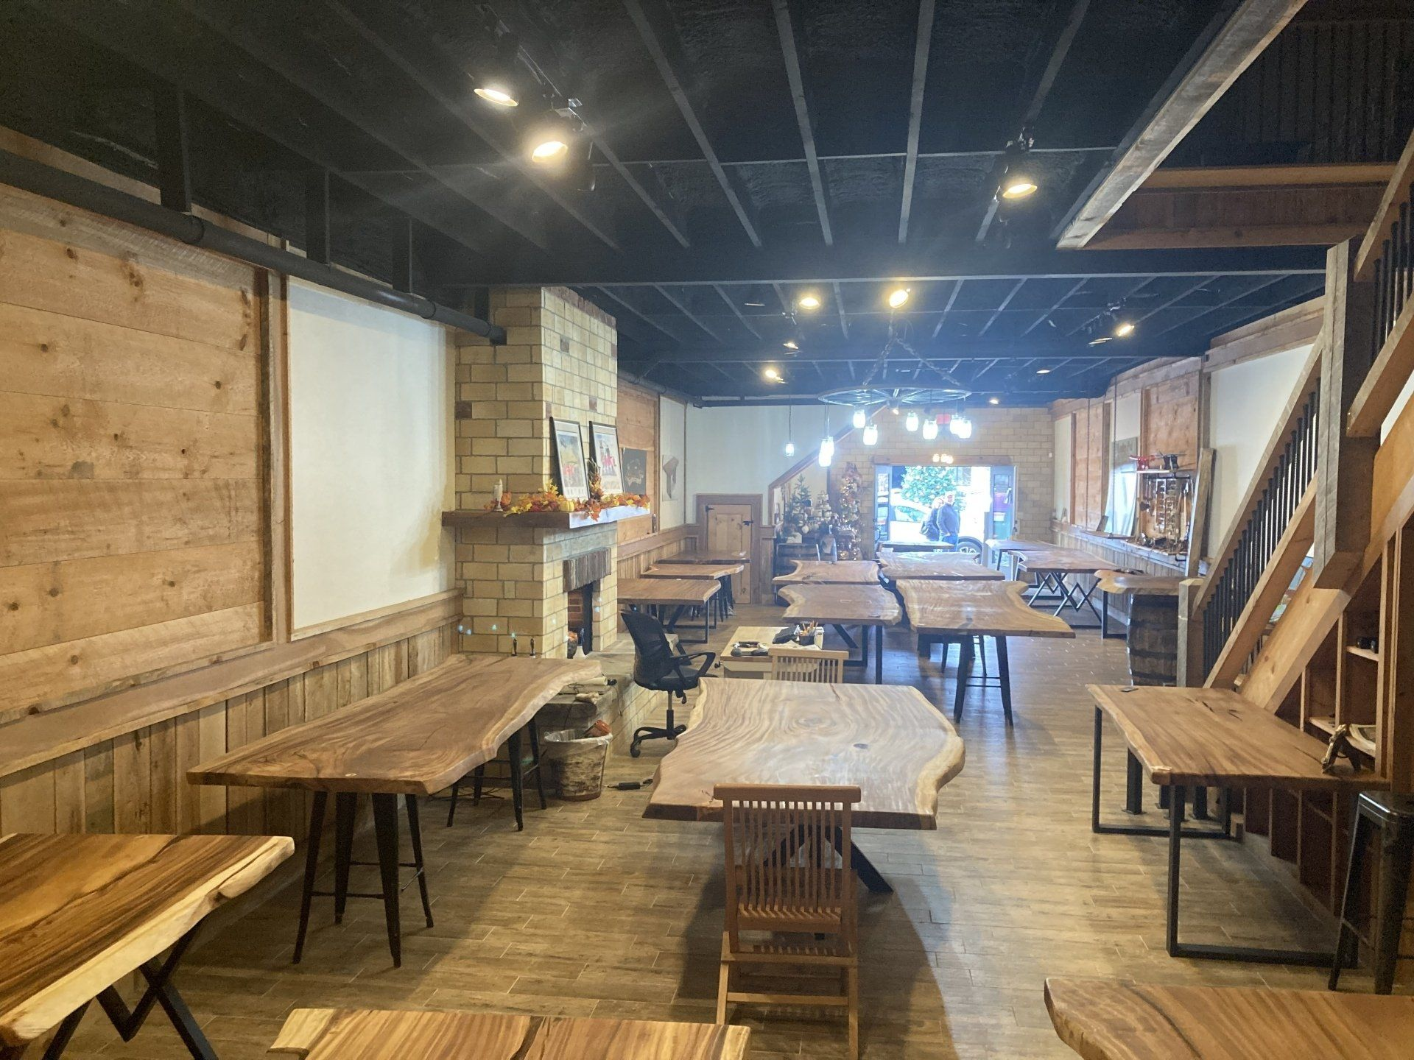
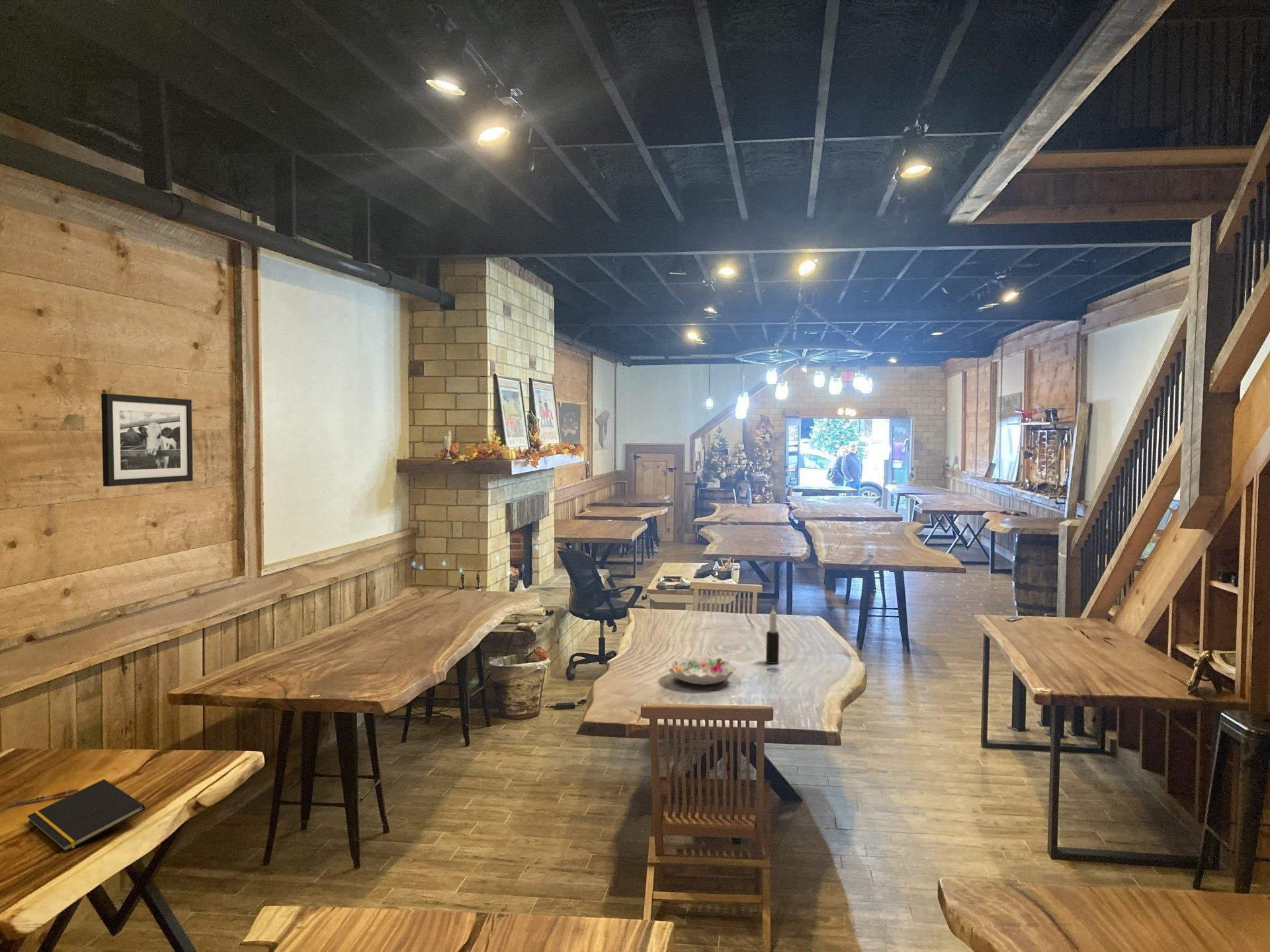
+ pen (44, 797)
+ candle (773, 633)
+ notepad (86, 813)
+ picture frame (150, 440)
+ decorative bowl (700, 672)
